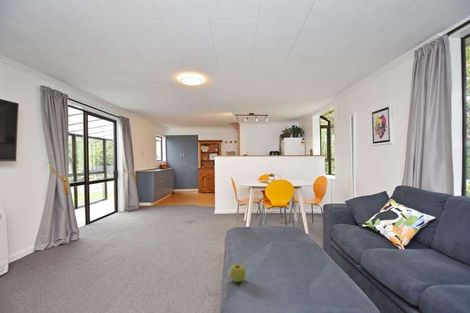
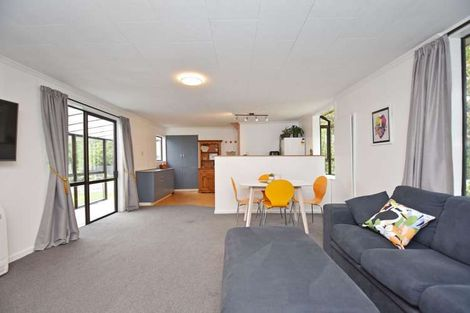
- apple (237, 273)
